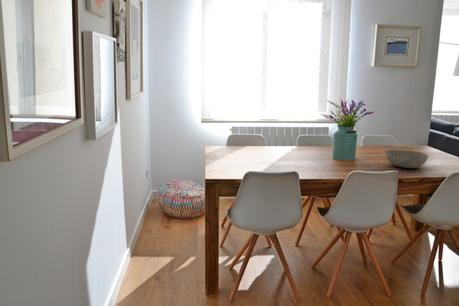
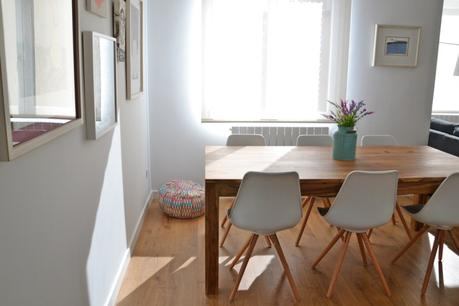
- bowl (406, 159)
